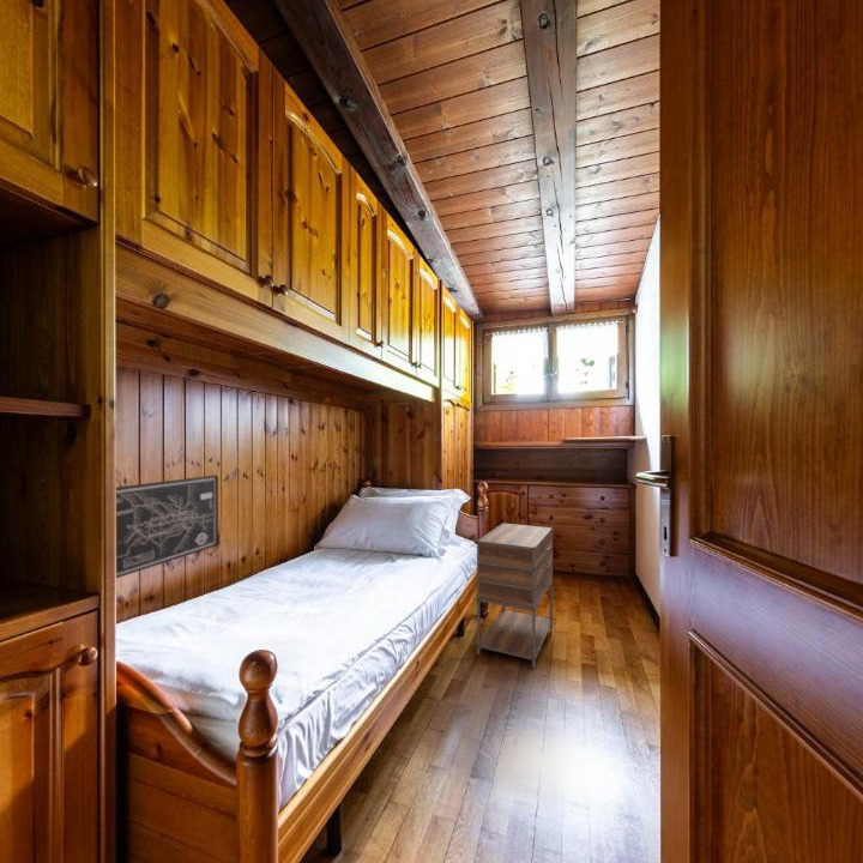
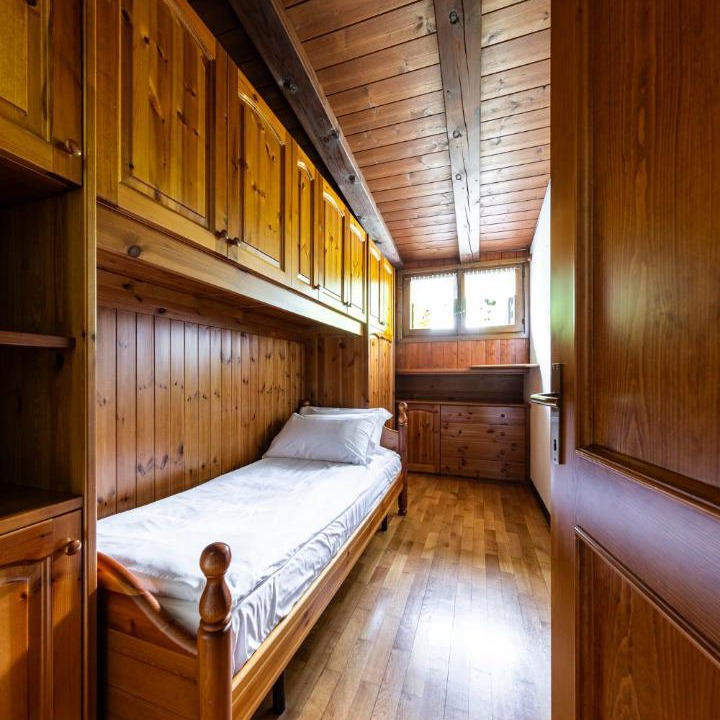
- wall art (169, 520)
- nightstand (519, 587)
